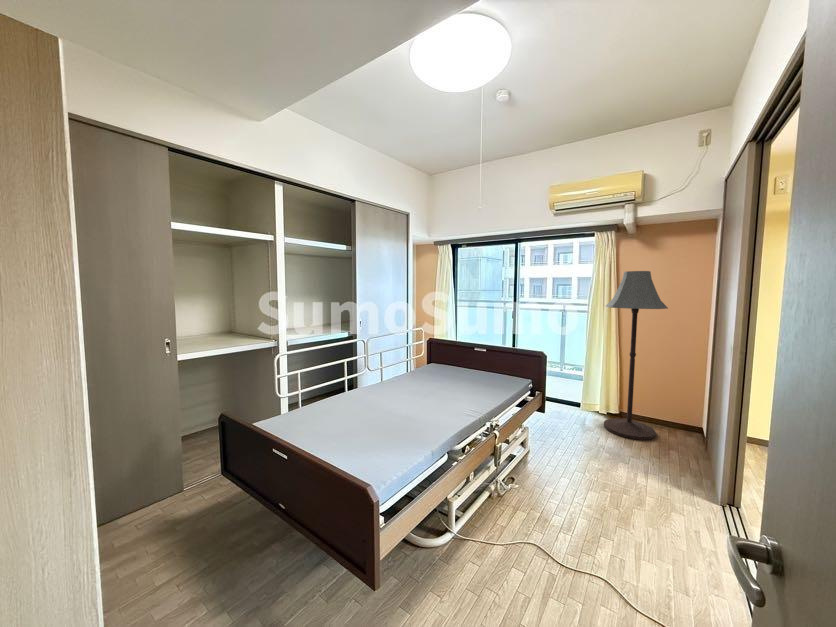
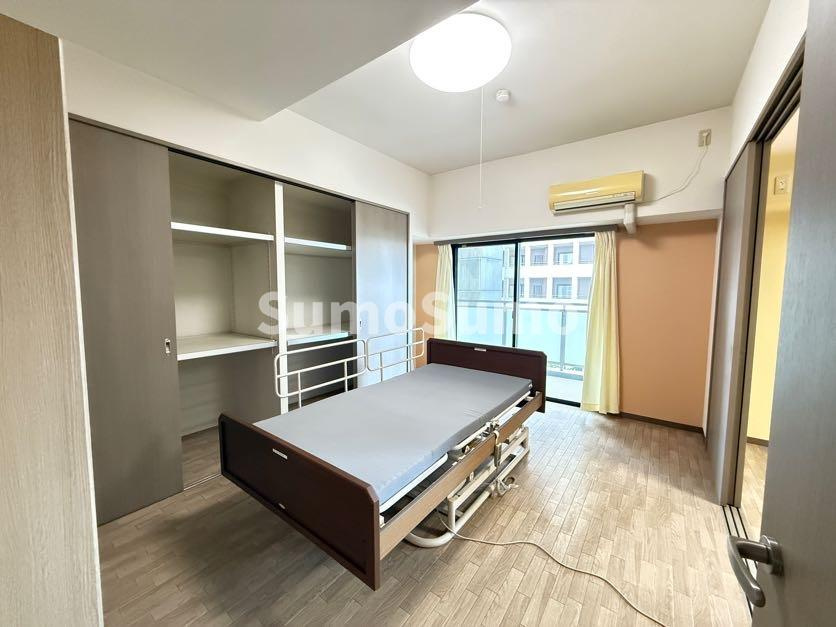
- floor lamp (632, 352)
